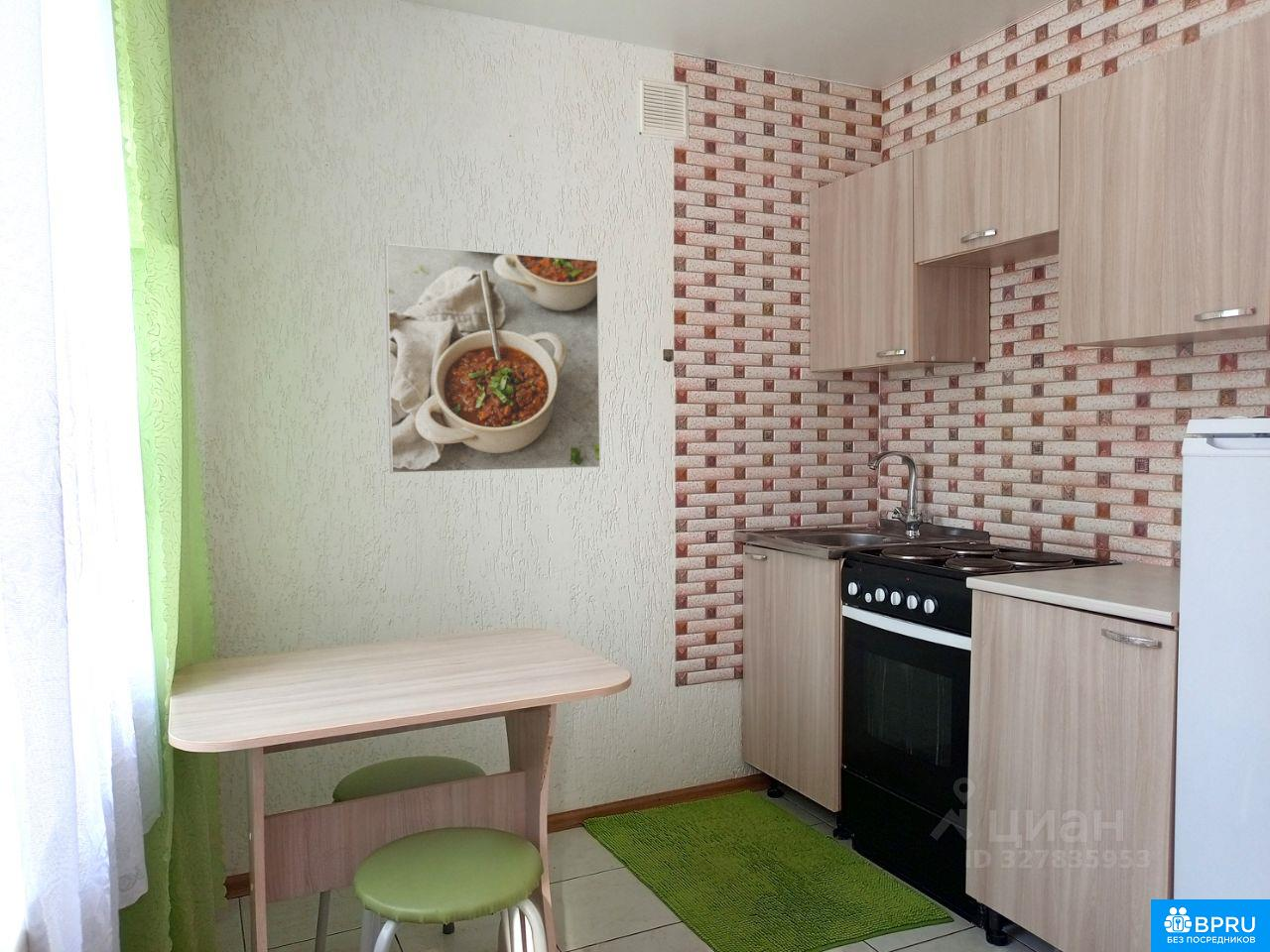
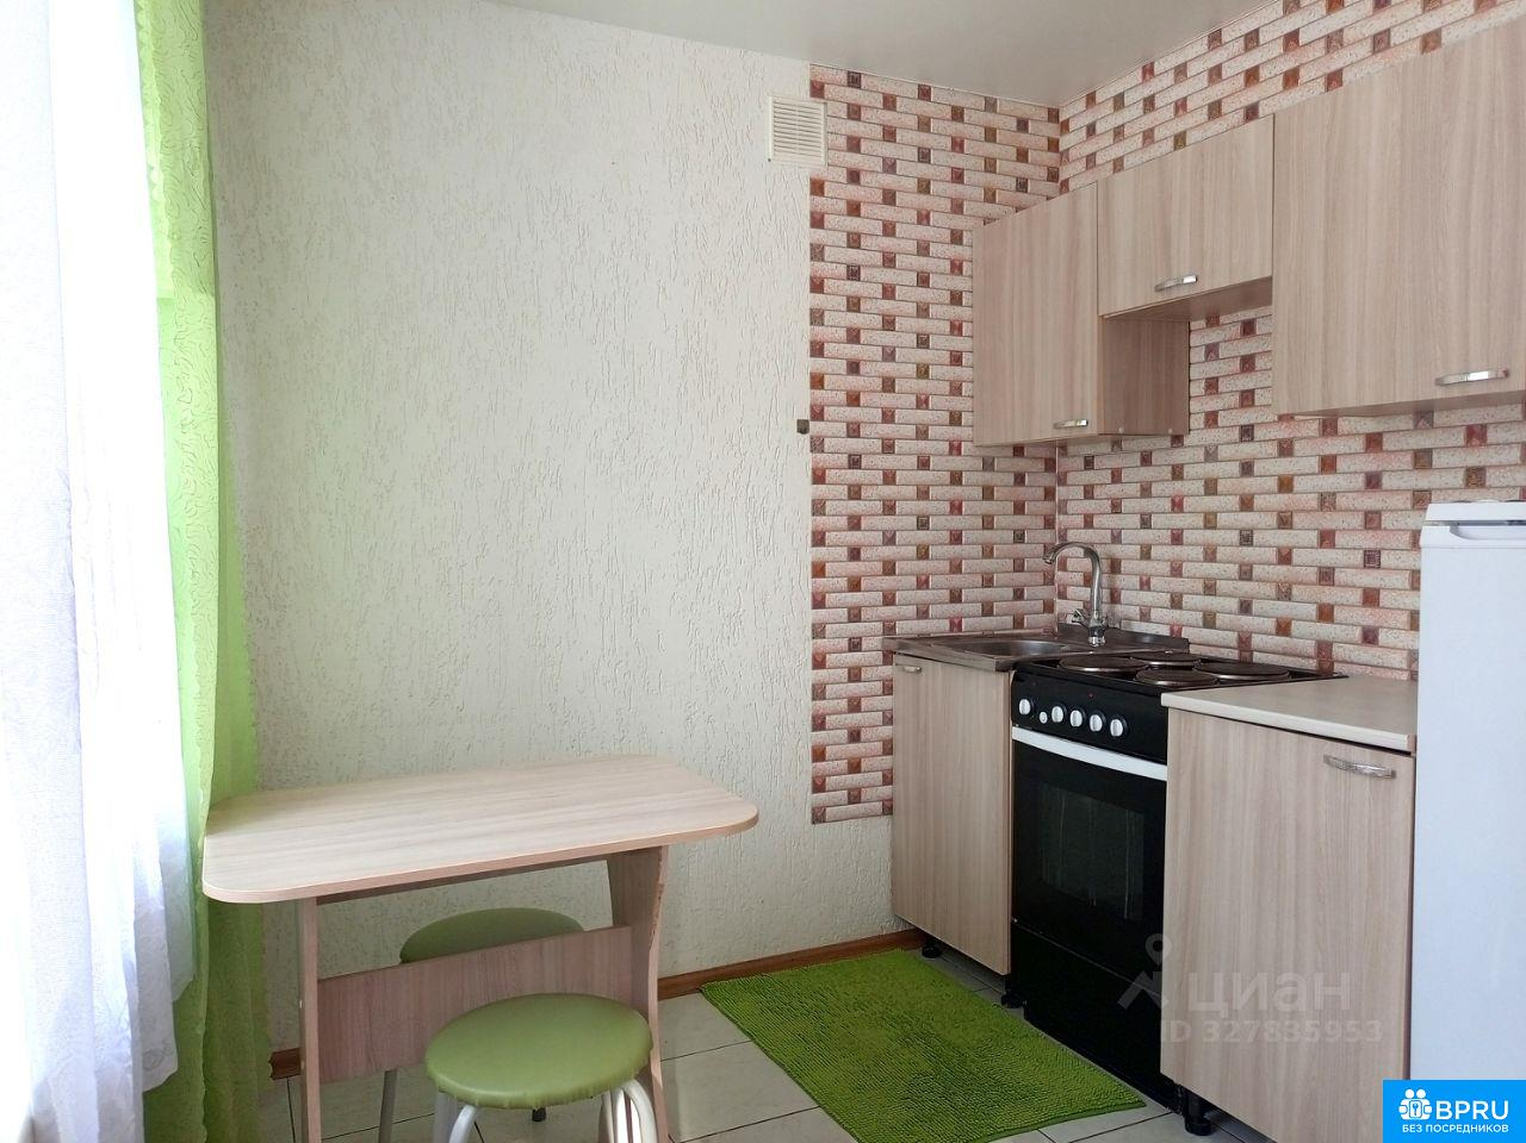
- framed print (498, 362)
